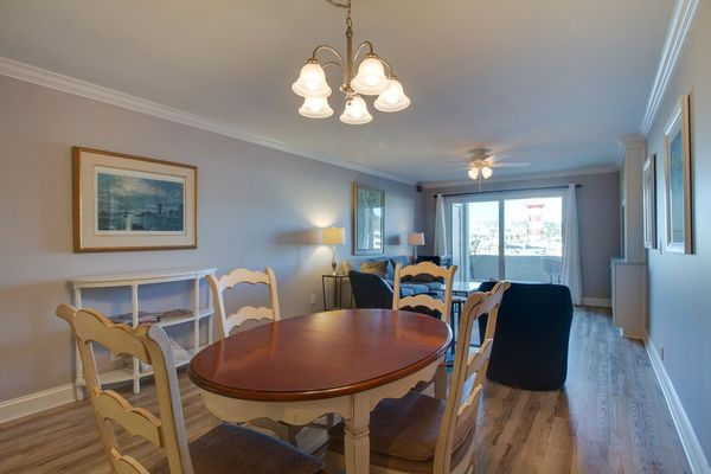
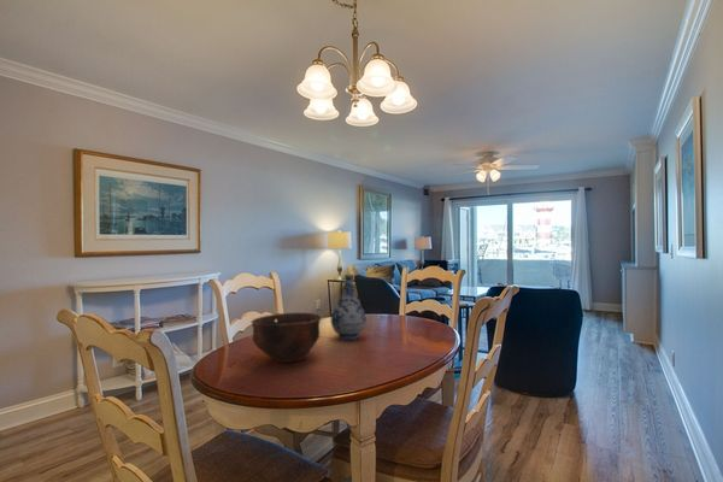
+ bowl (287, 337)
+ vase (348, 306)
